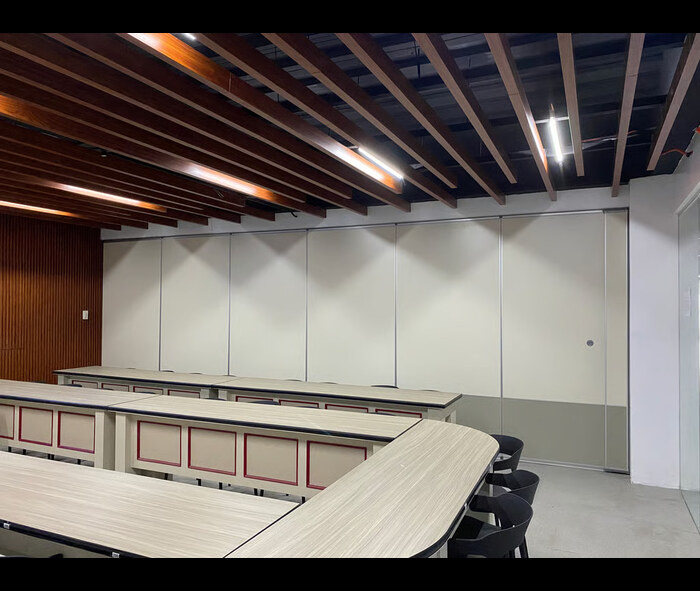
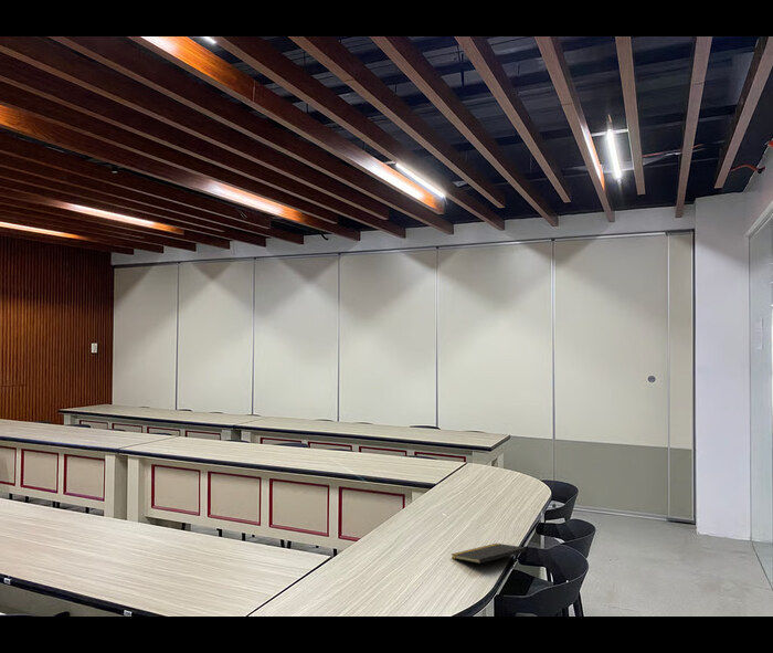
+ notepad (488, 552)
